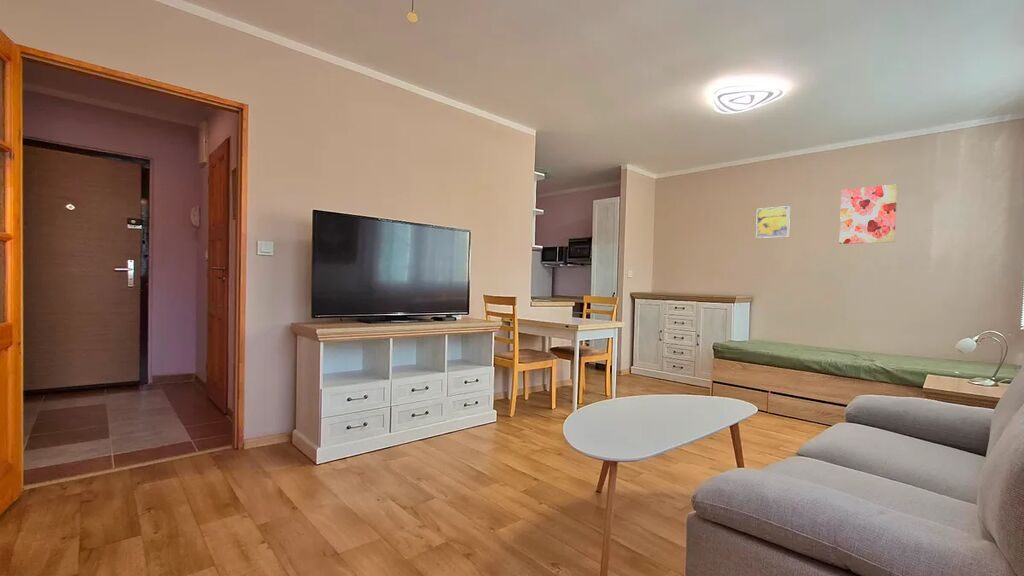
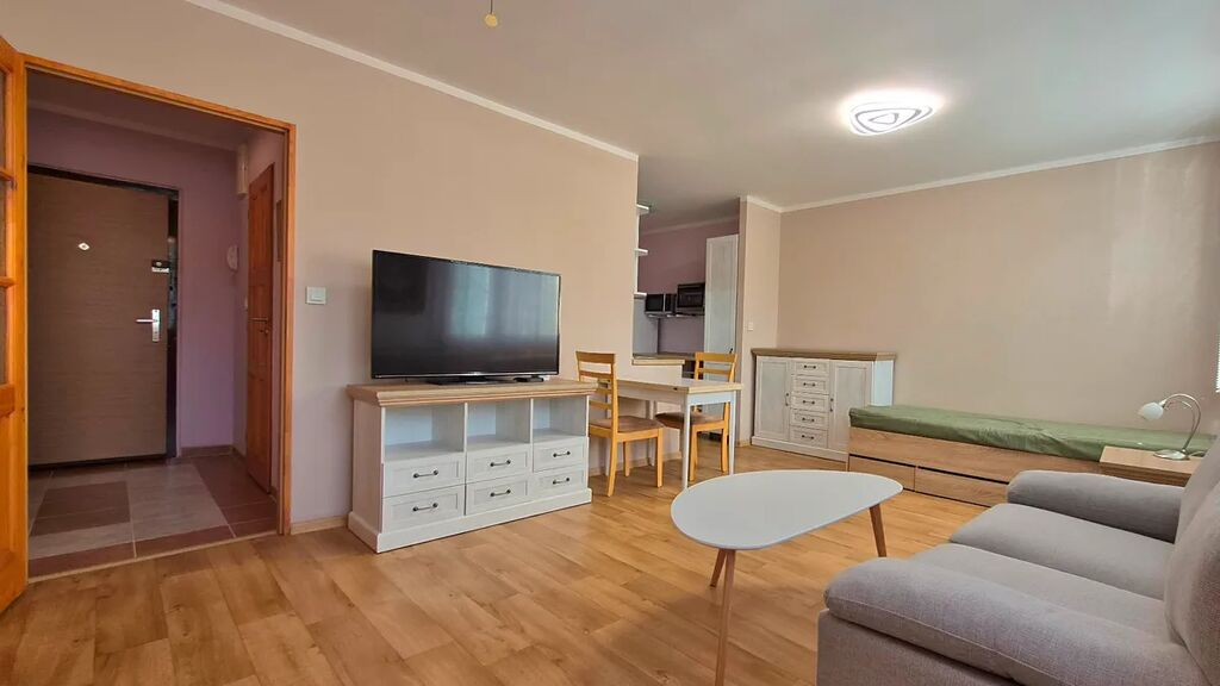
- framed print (772, 222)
- wall art (867, 215)
